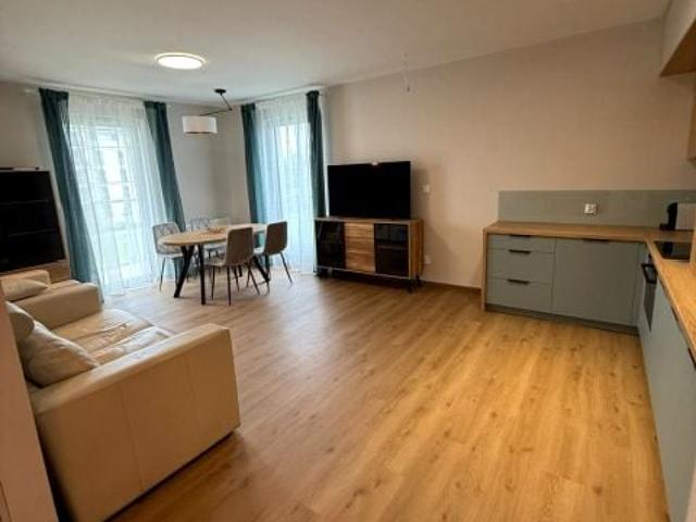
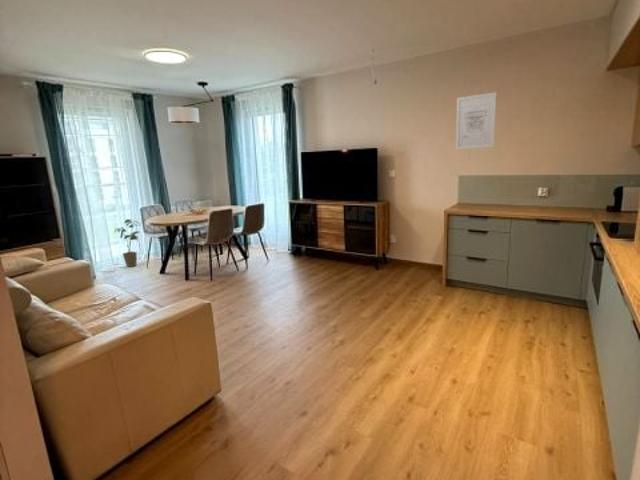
+ wall art (475, 122)
+ house plant (130, 242)
